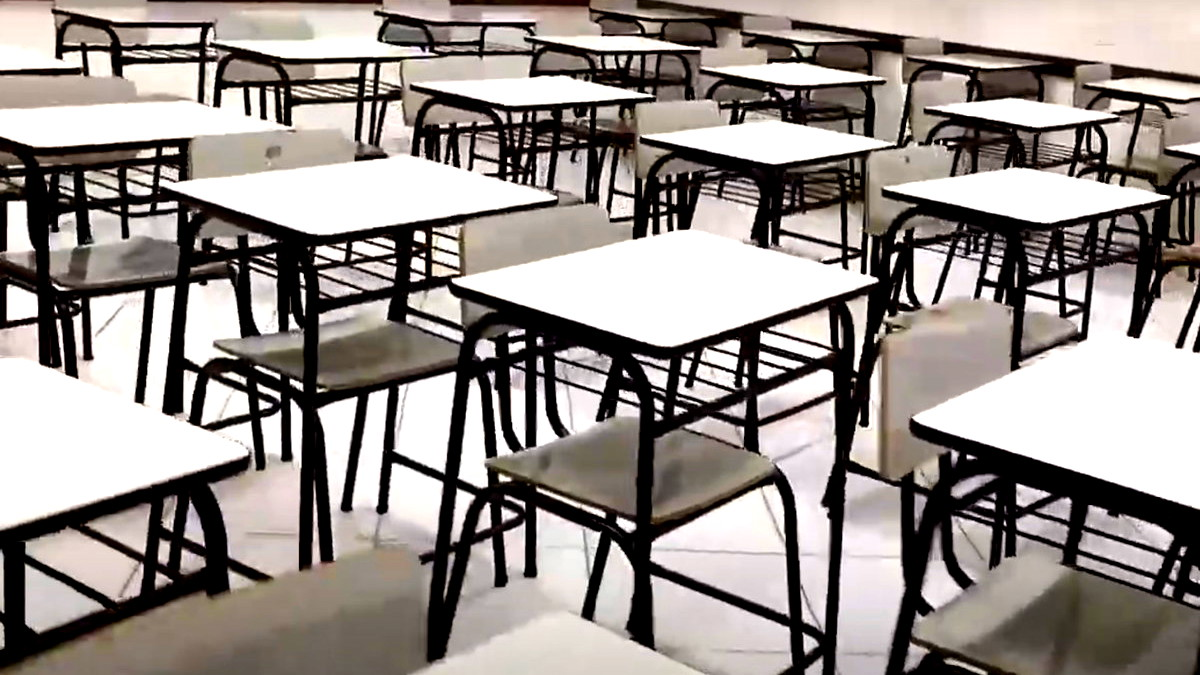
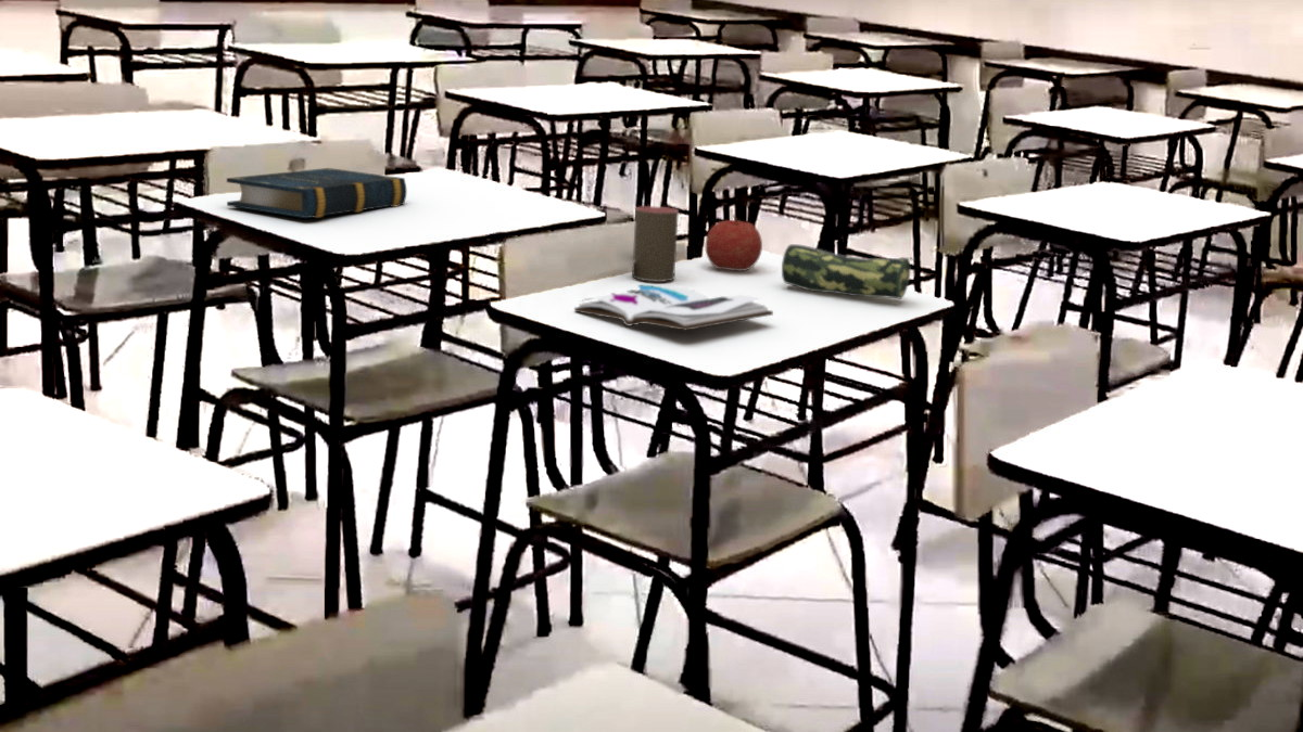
+ book (673, 305)
+ cup (655, 243)
+ book (319, 192)
+ pencil case (848, 272)
+ fruit (733, 241)
